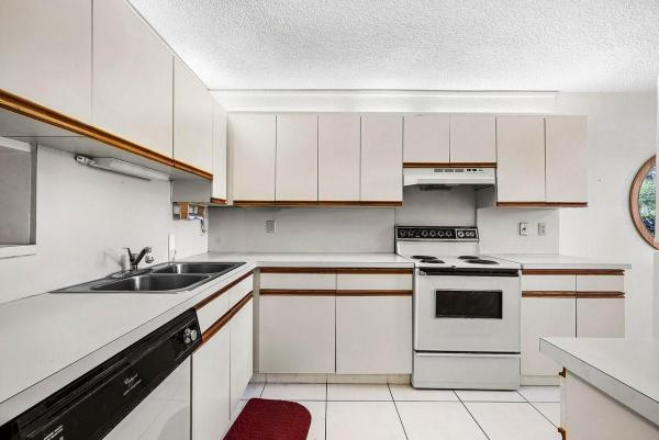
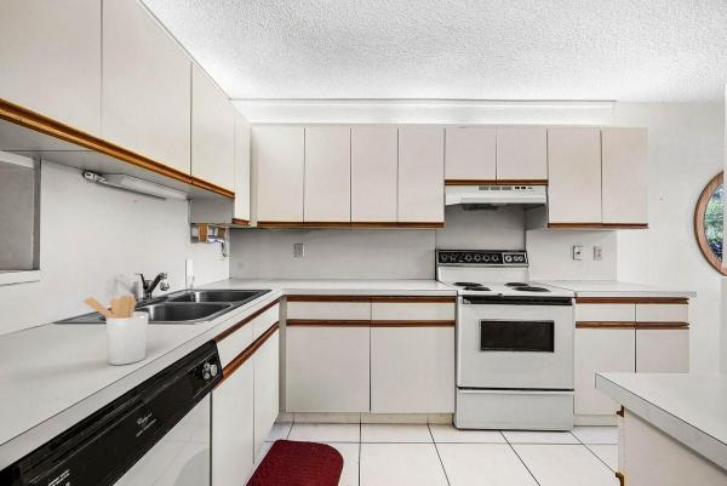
+ utensil holder (115, 327)
